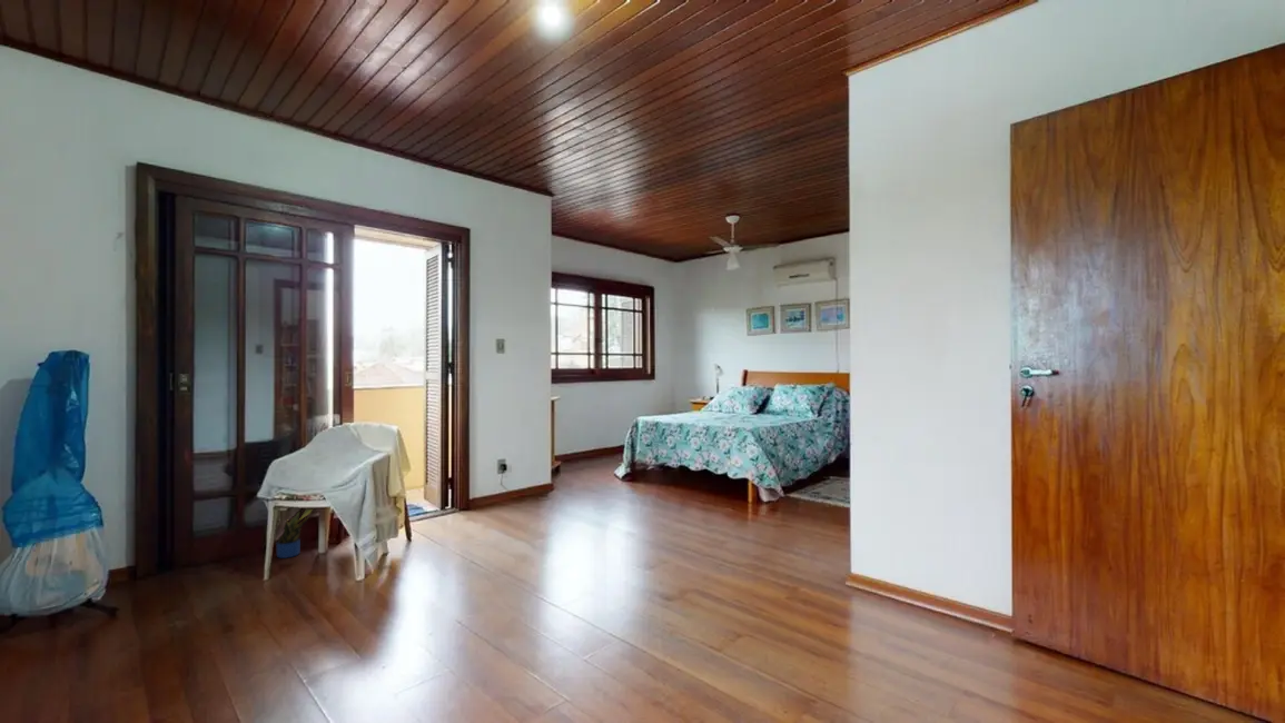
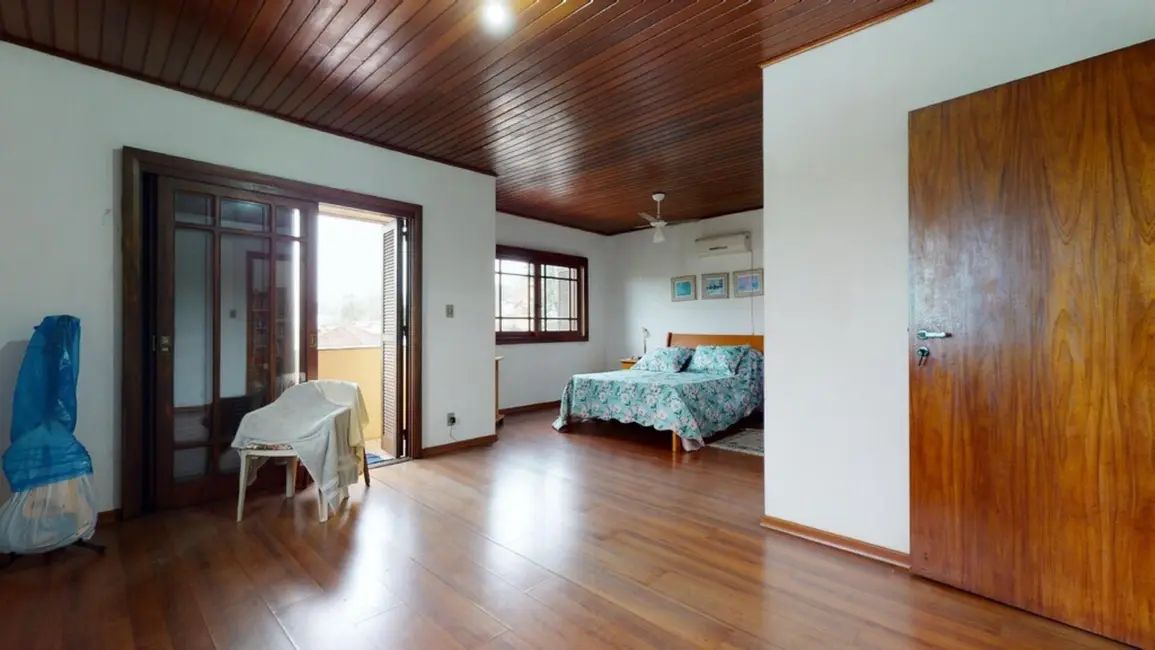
- potted plant (294, 526)
